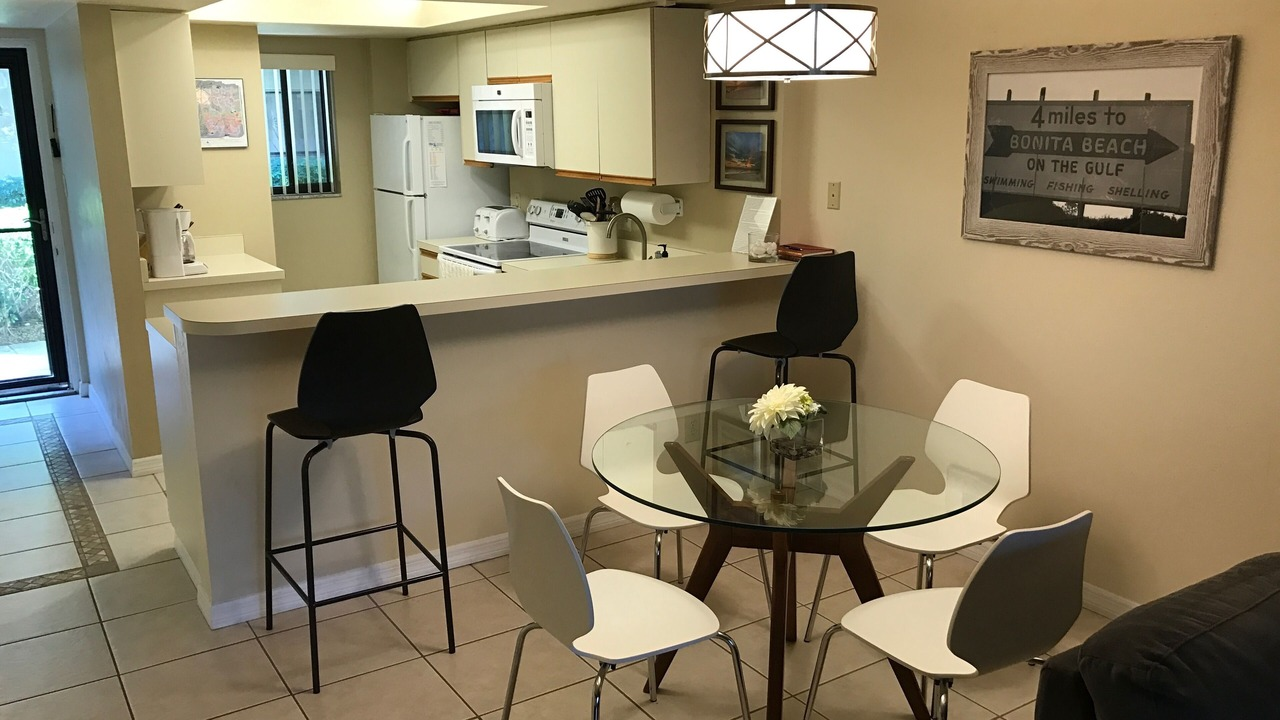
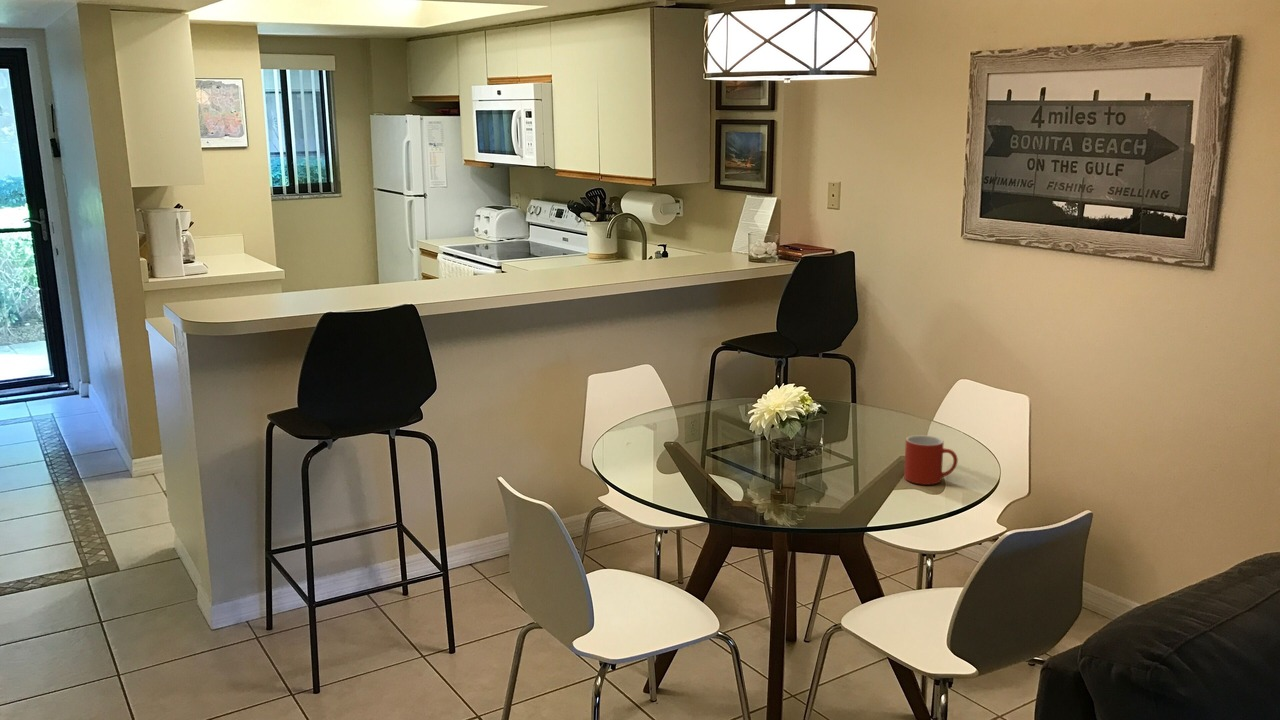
+ mug (931, 460)
